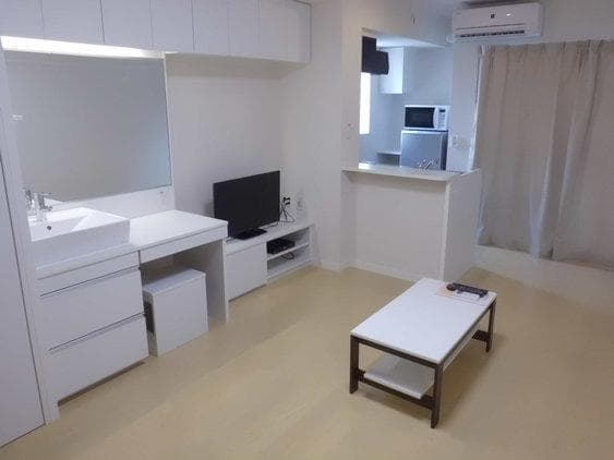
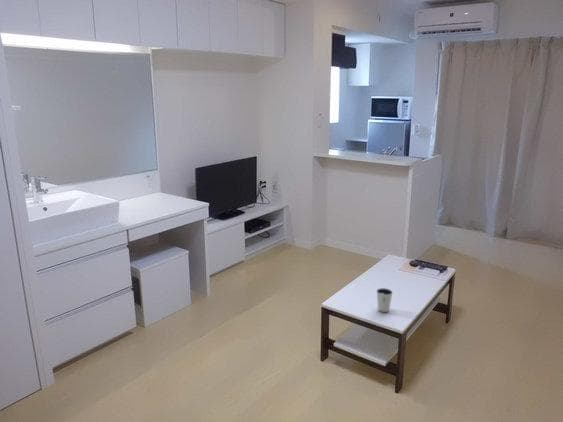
+ dixie cup (384, 300)
